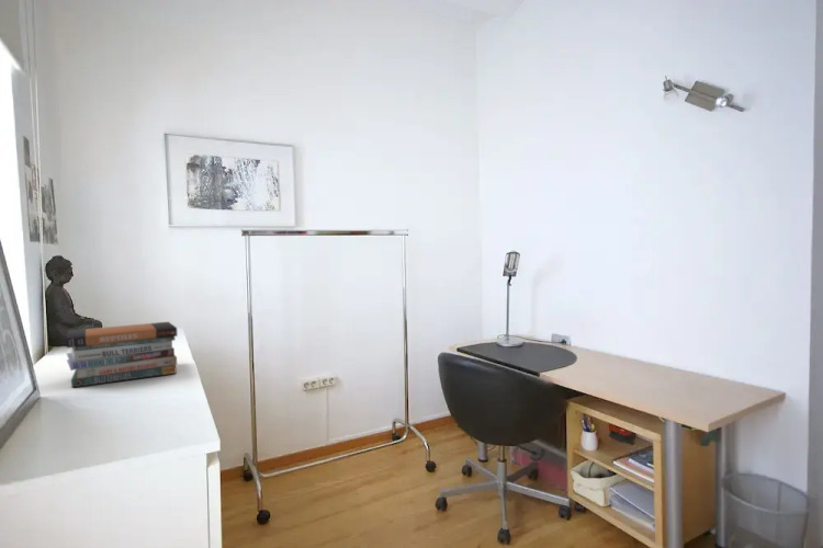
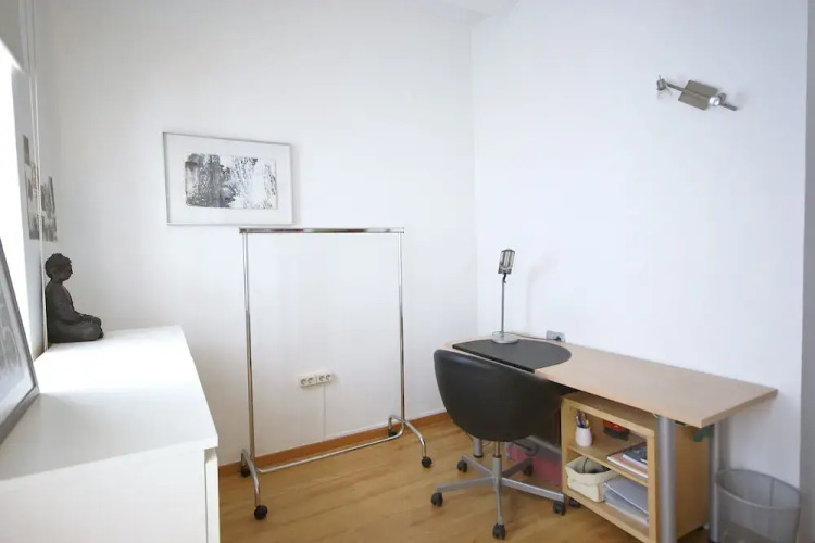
- book stack (123, 352)
